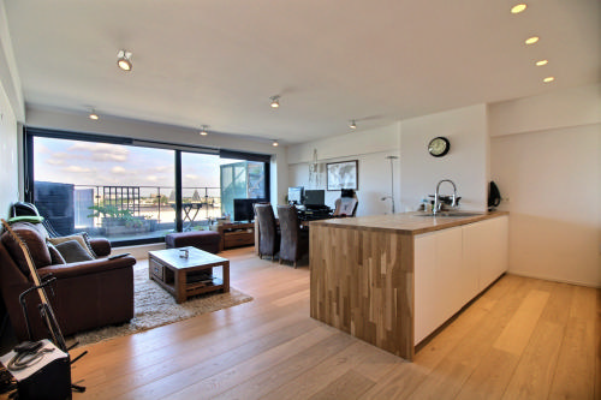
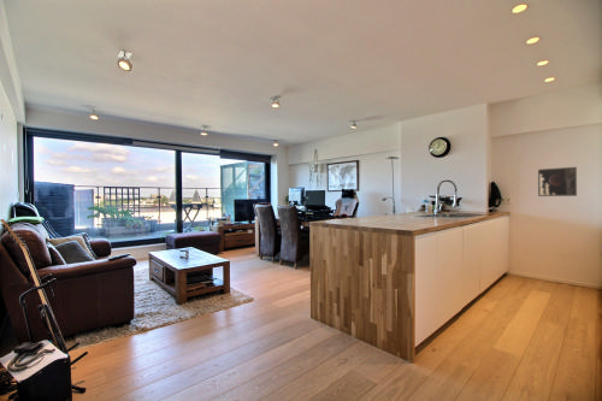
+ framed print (556, 182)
